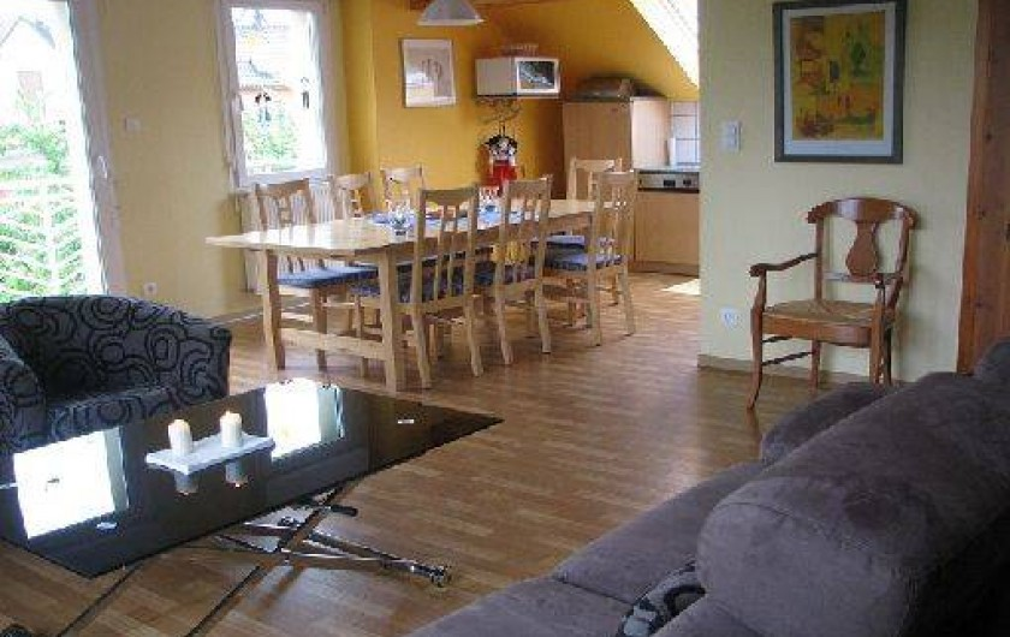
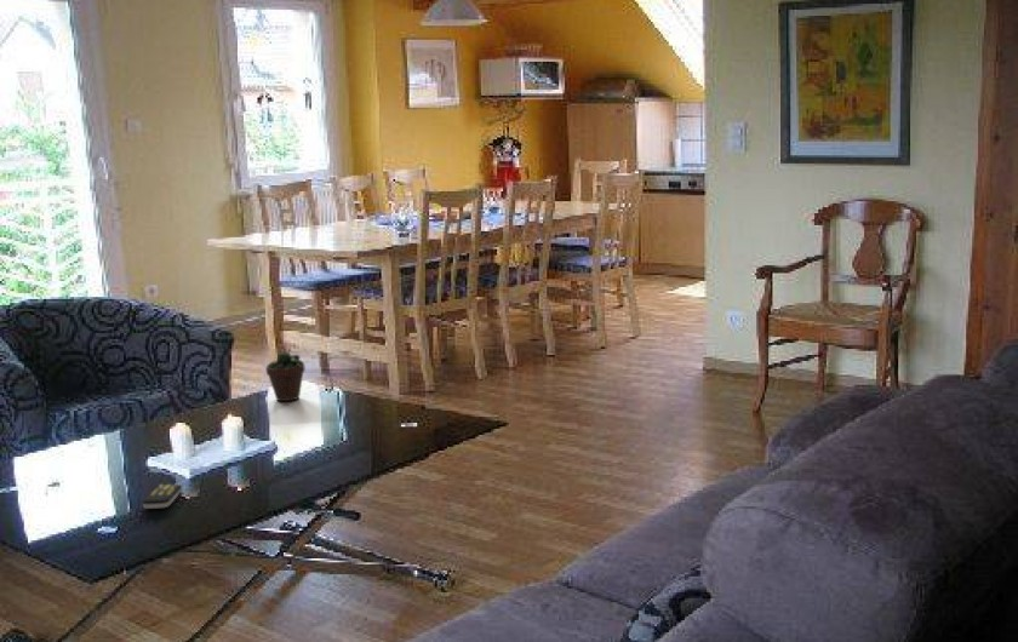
+ remote control (162, 495)
+ succulent plant (285, 367)
